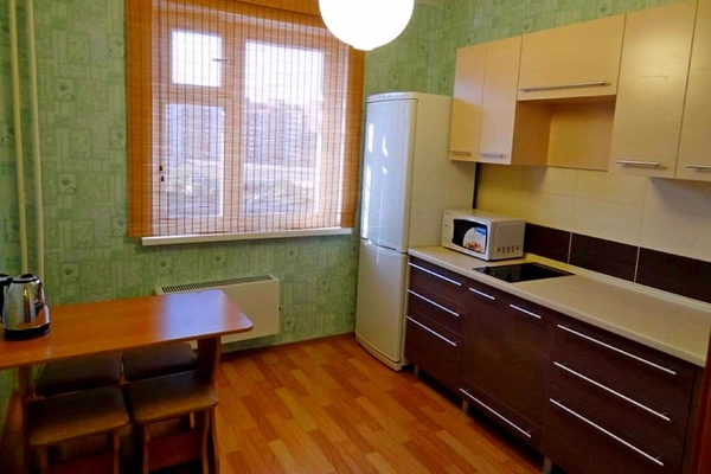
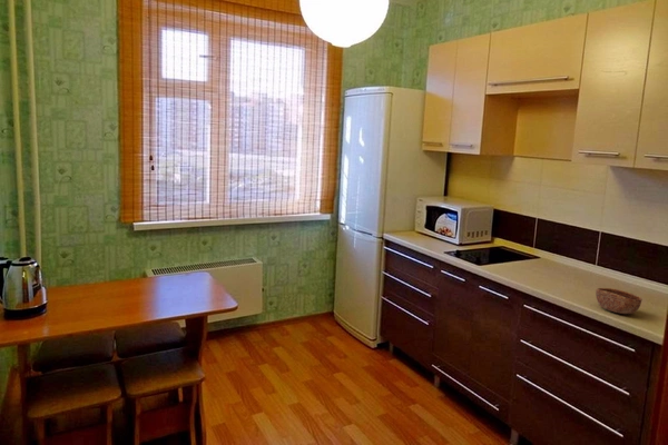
+ bowl (617, 300)
